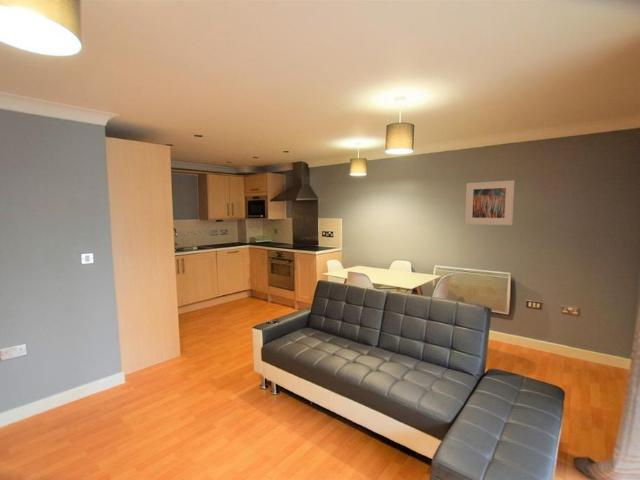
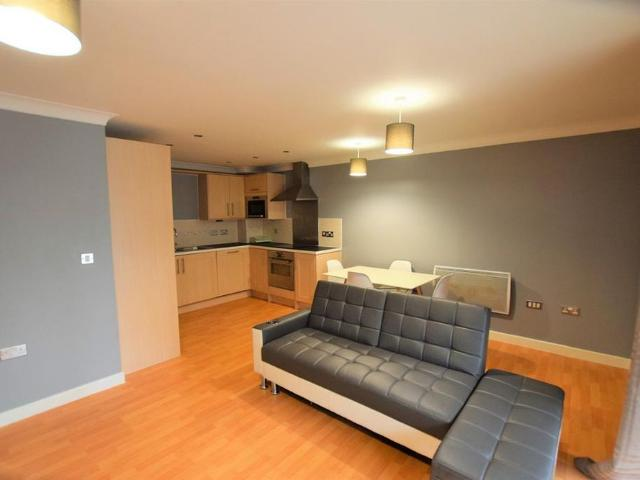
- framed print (488, 203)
